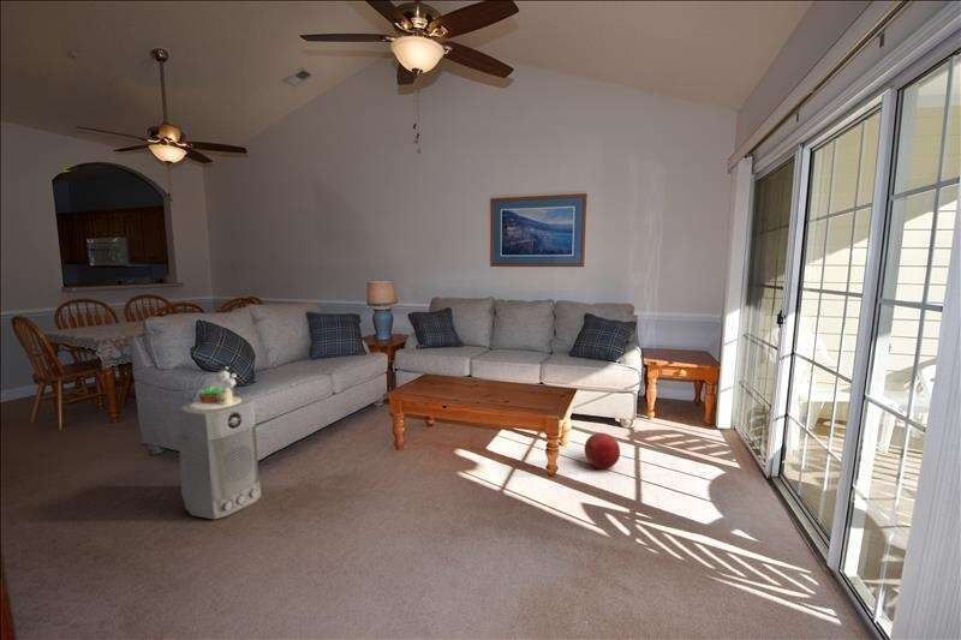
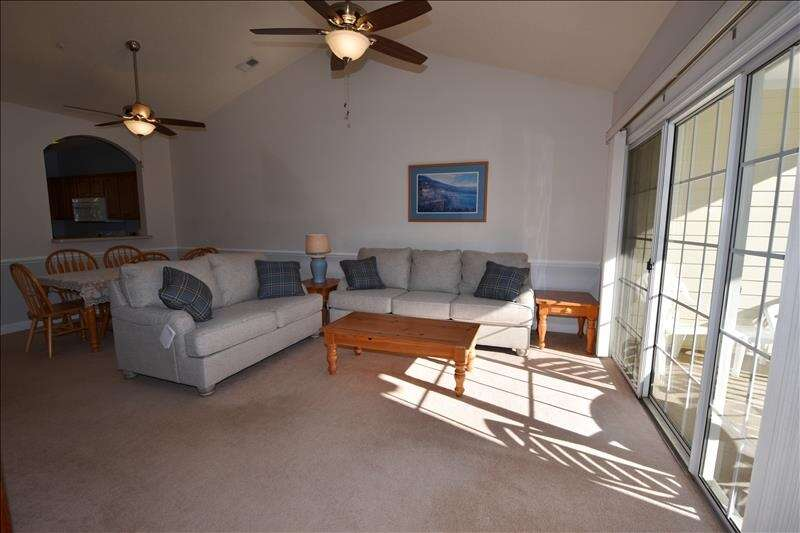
- succulent plant (217, 387)
- air purifier (217, 453)
- ball (601, 449)
